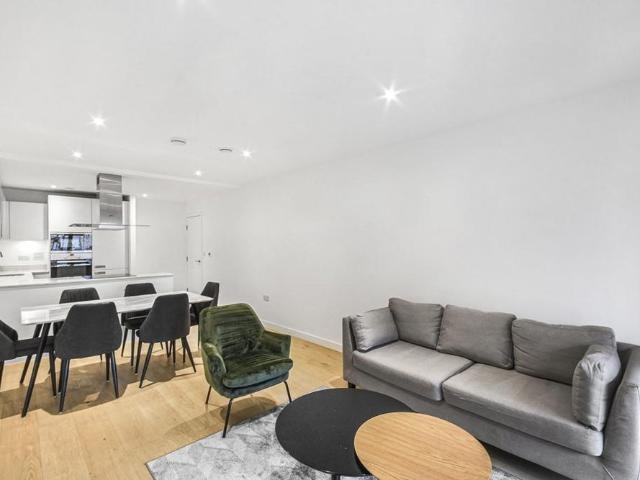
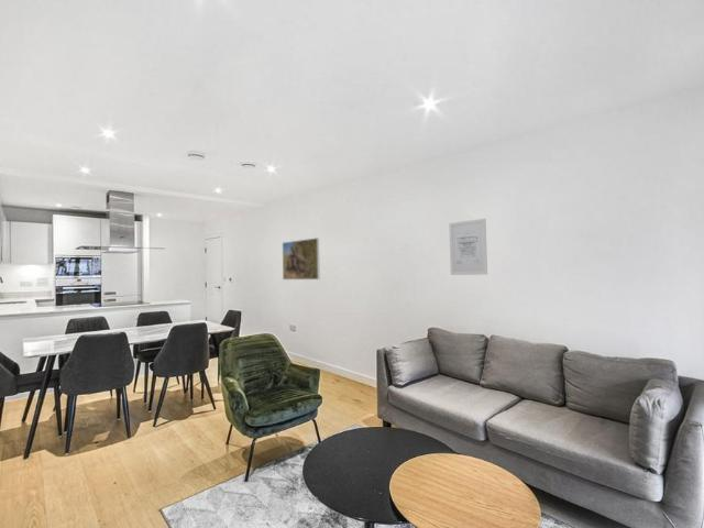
+ wall art (468, 248)
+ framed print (299, 260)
